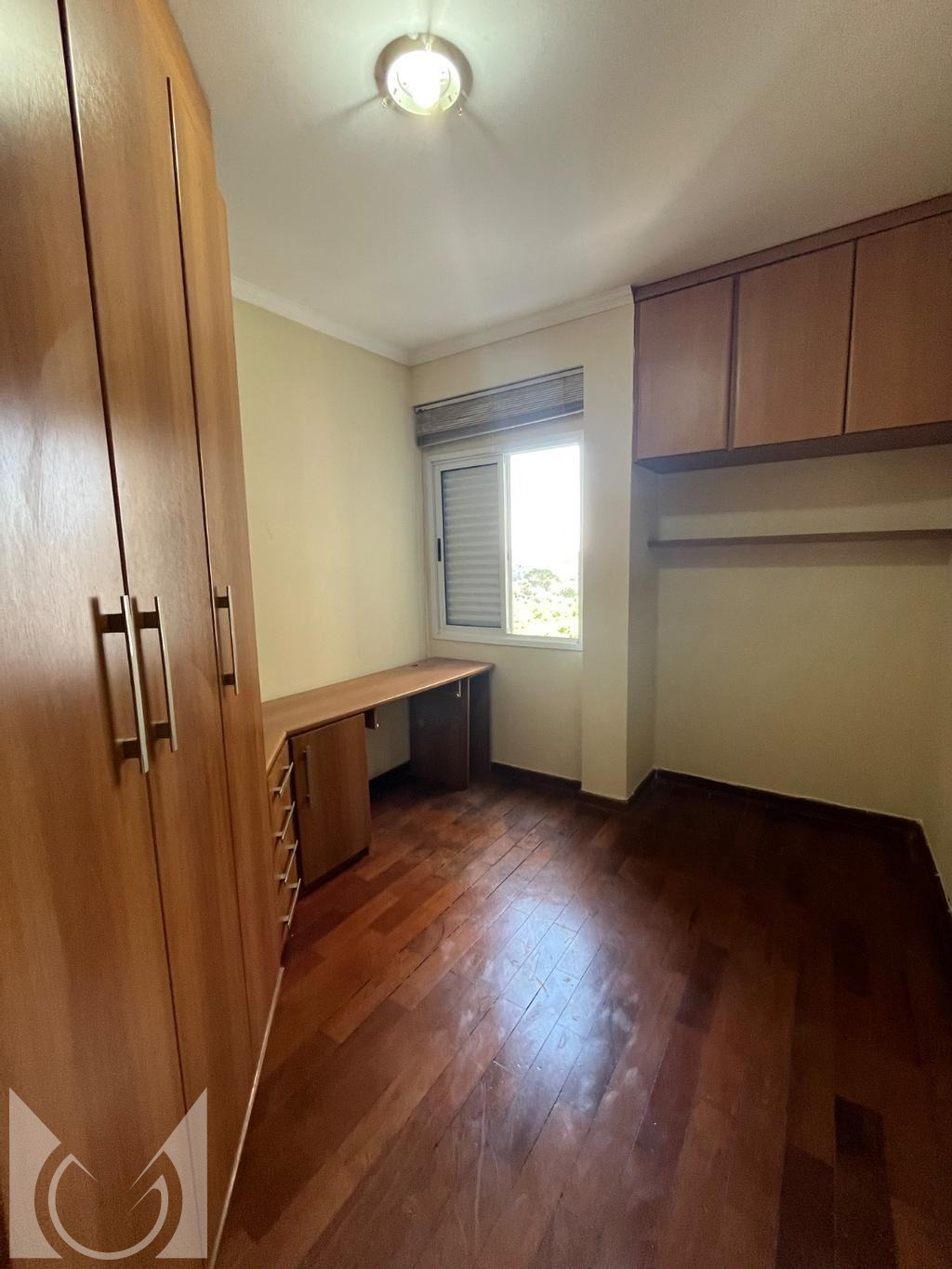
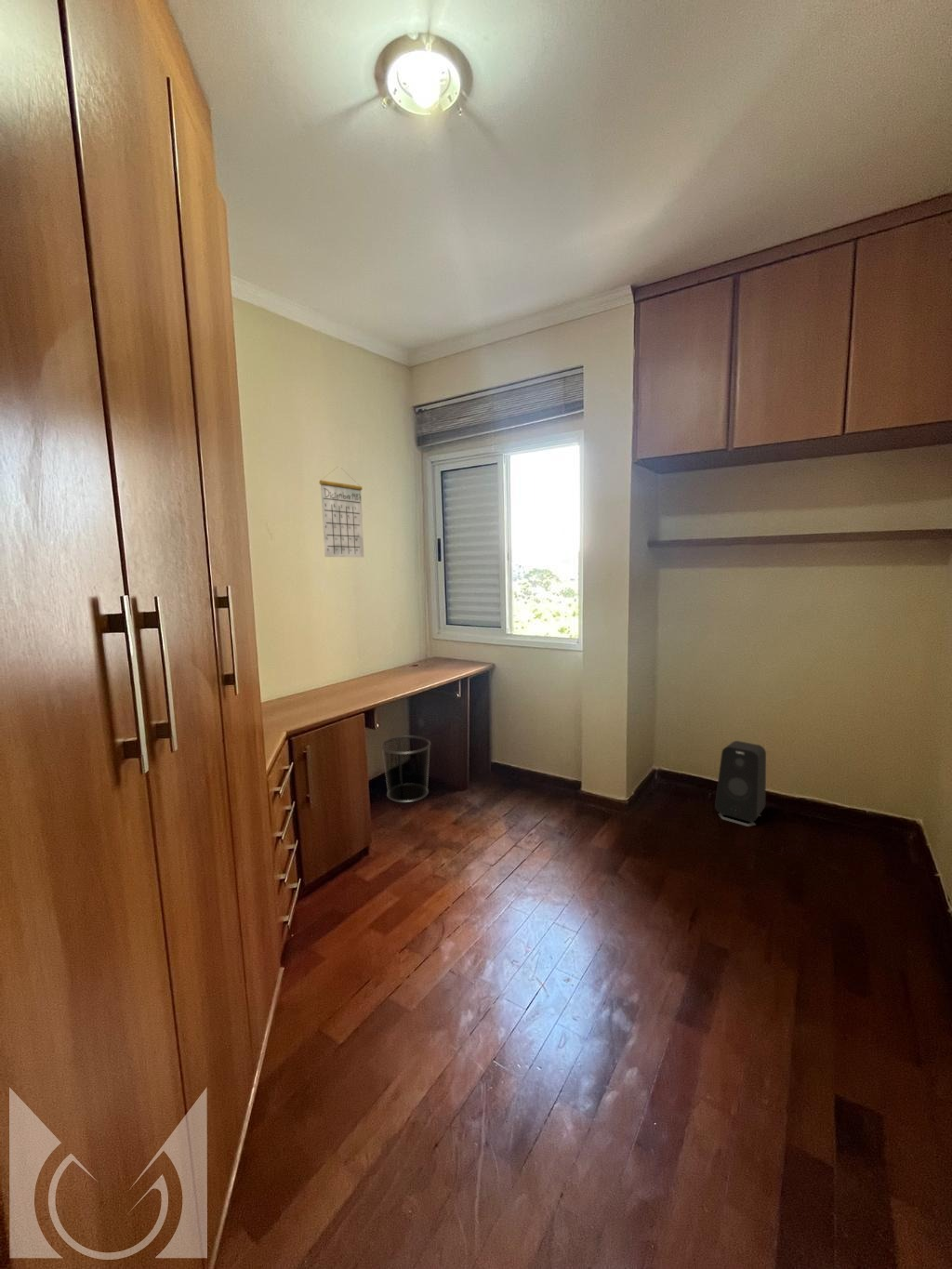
+ waste bin (406, 768)
+ calendar (342, 511)
+ speaker (741, 780)
